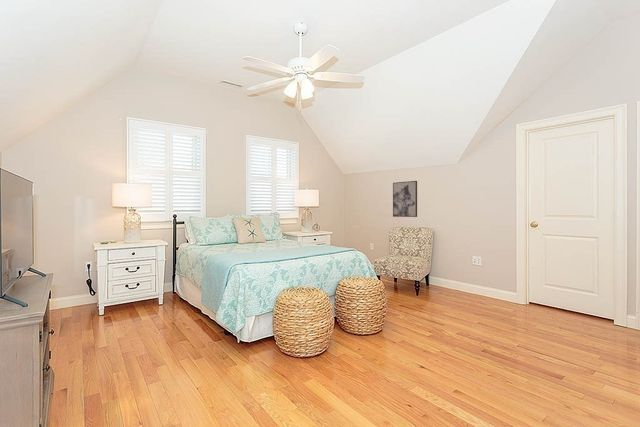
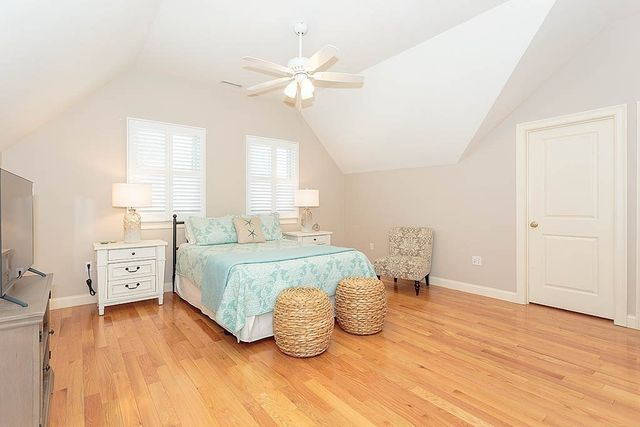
- wall art (404, 199)
